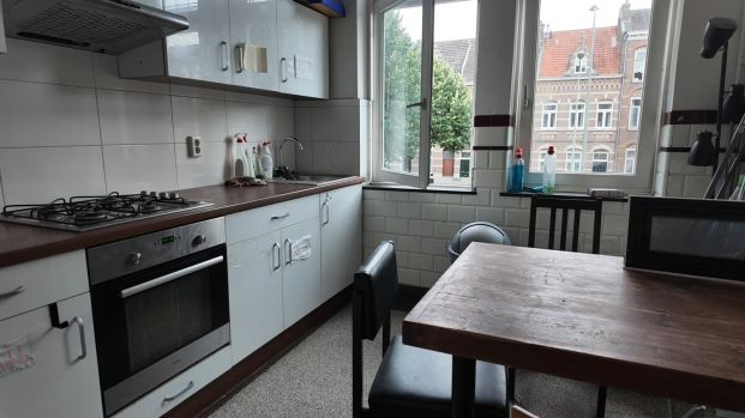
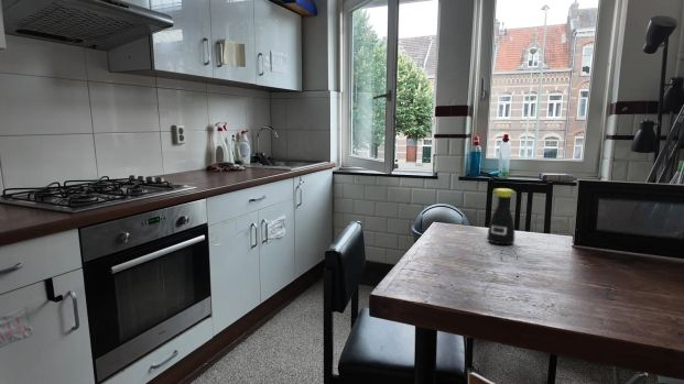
+ bottle (502, 216)
